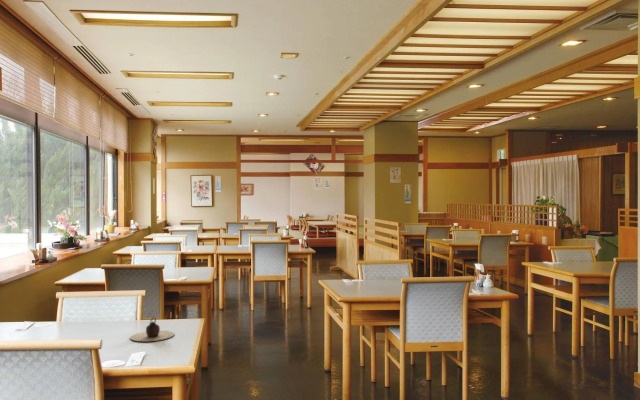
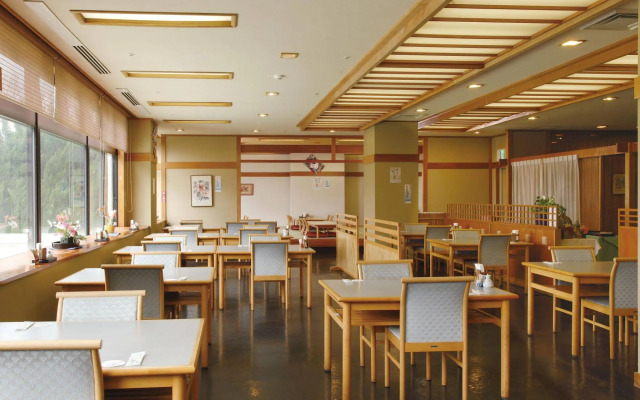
- teapot (152, 326)
